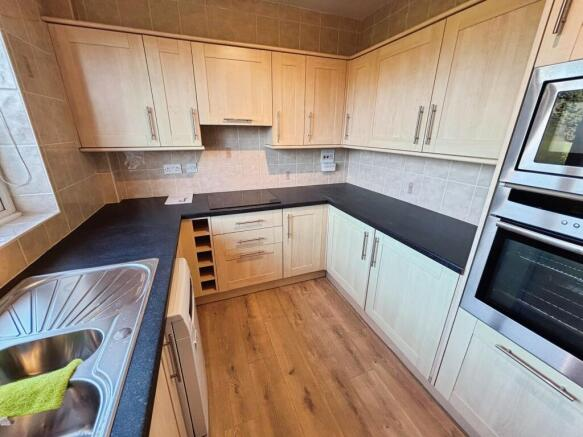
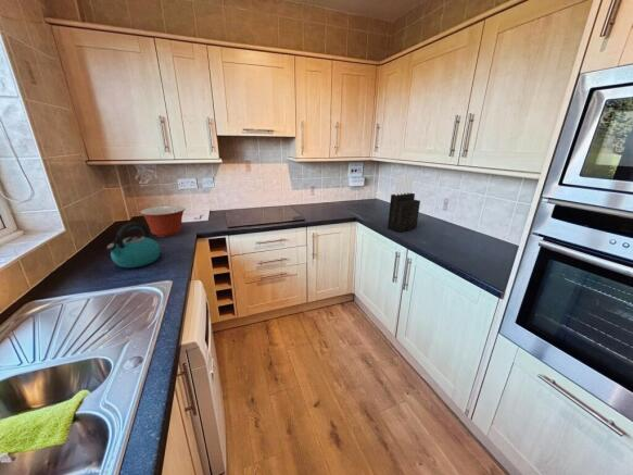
+ mixing bowl (165, 222)
+ knife block (406, 203)
+ kettle (131, 243)
